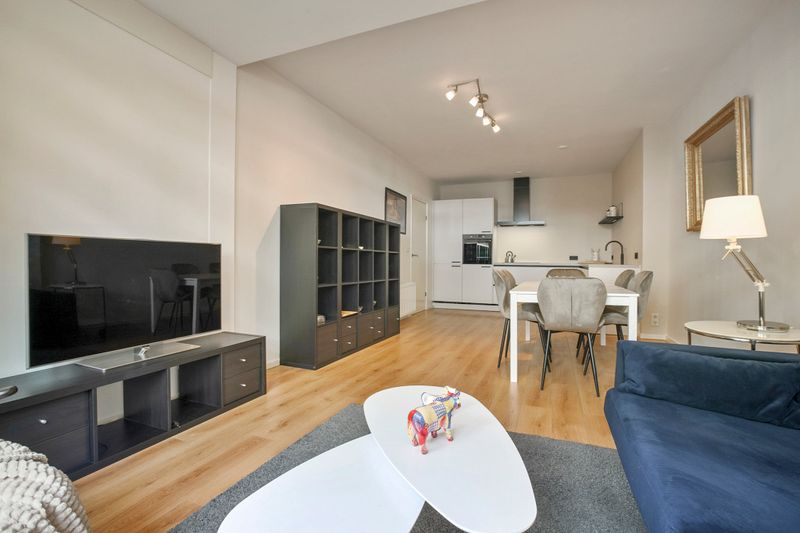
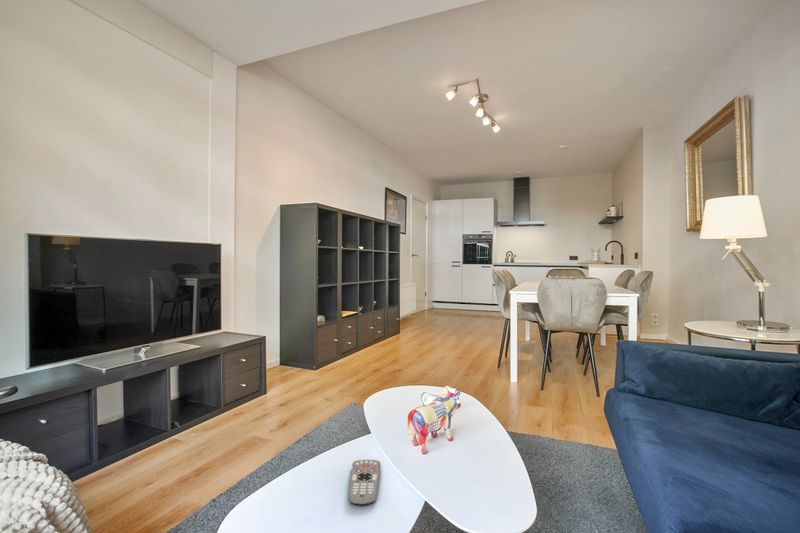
+ remote control (364, 480)
